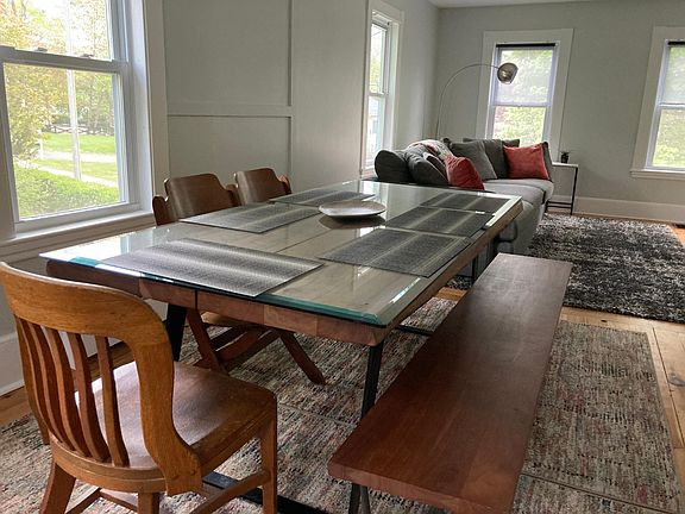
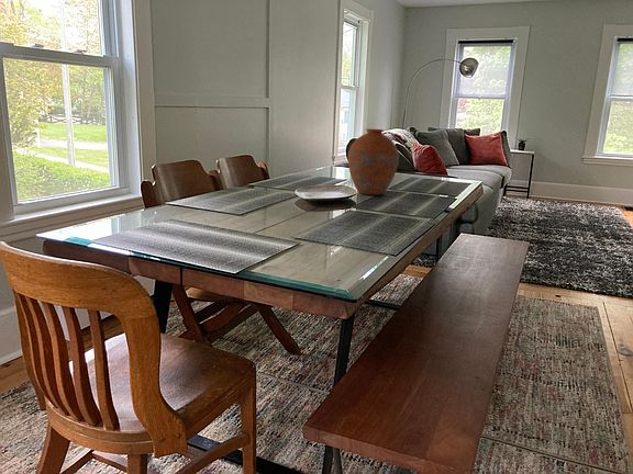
+ vase (373, 161)
